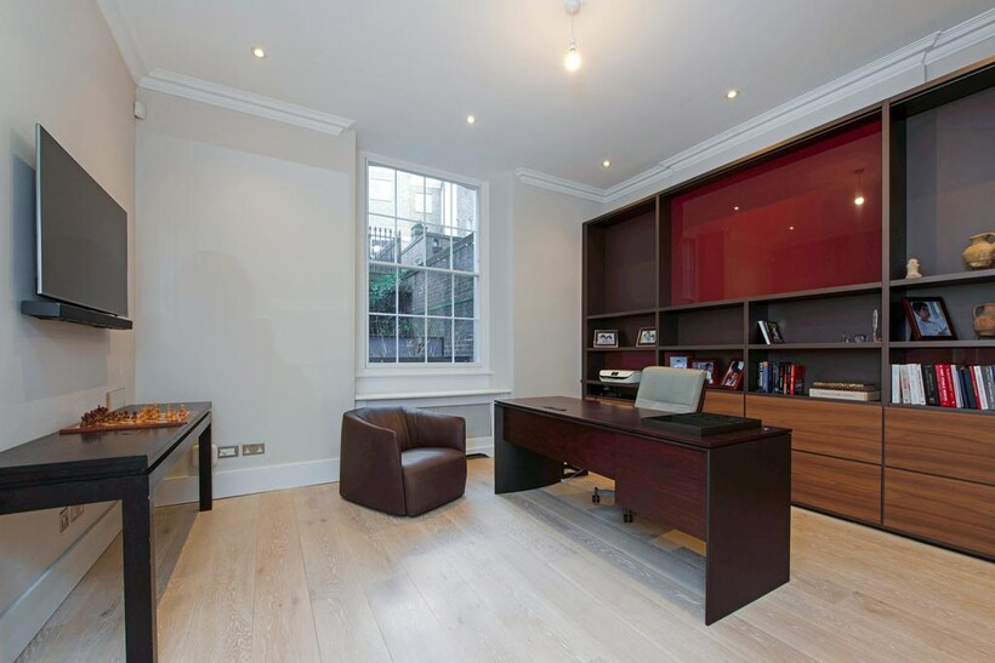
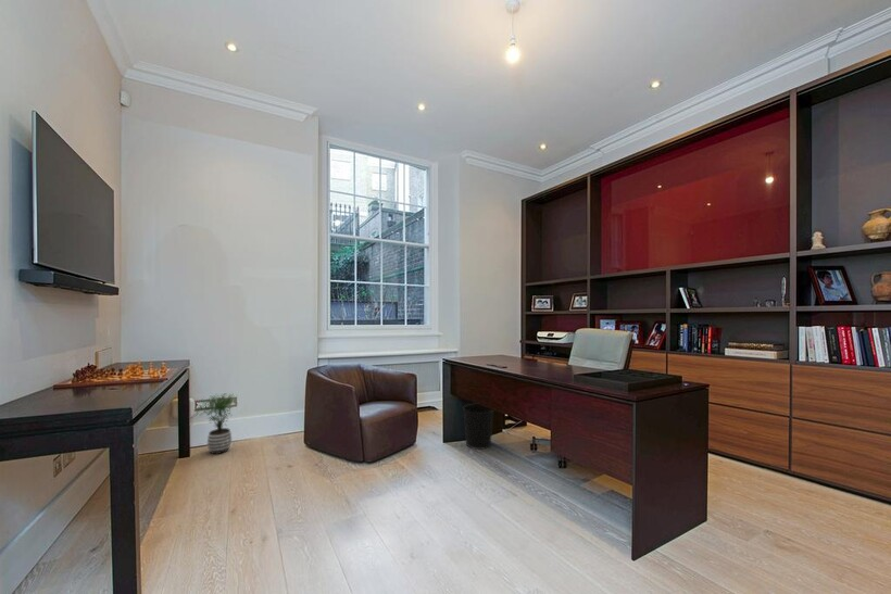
+ wastebasket (478, 426)
+ potted plant (217, 422)
